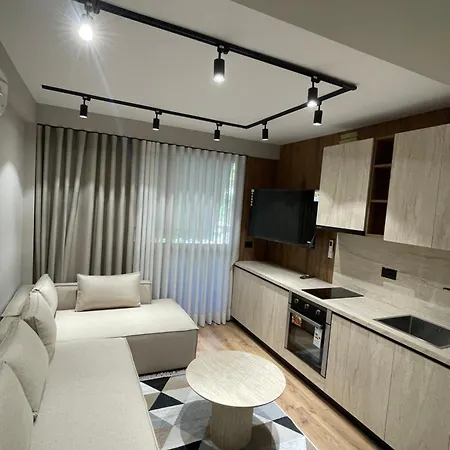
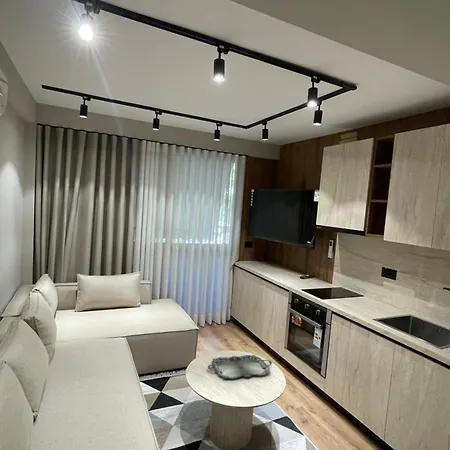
+ serving tray (240, 365)
